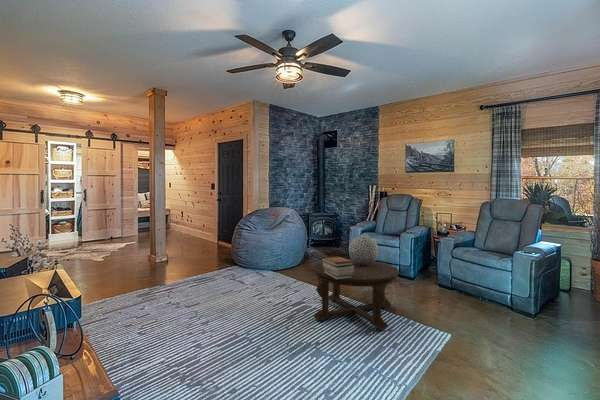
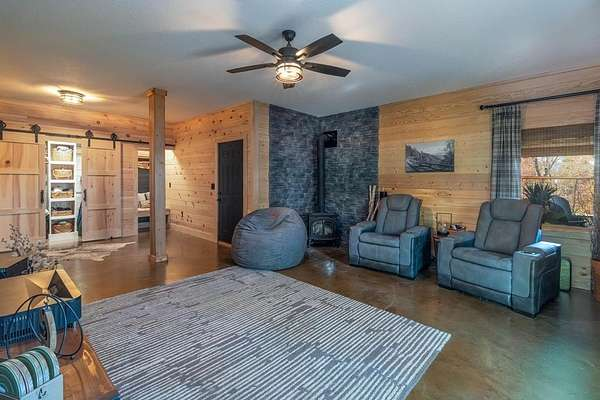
- decorative sphere (363, 250)
- book stack (337, 267)
- coffee table (354, 285)
